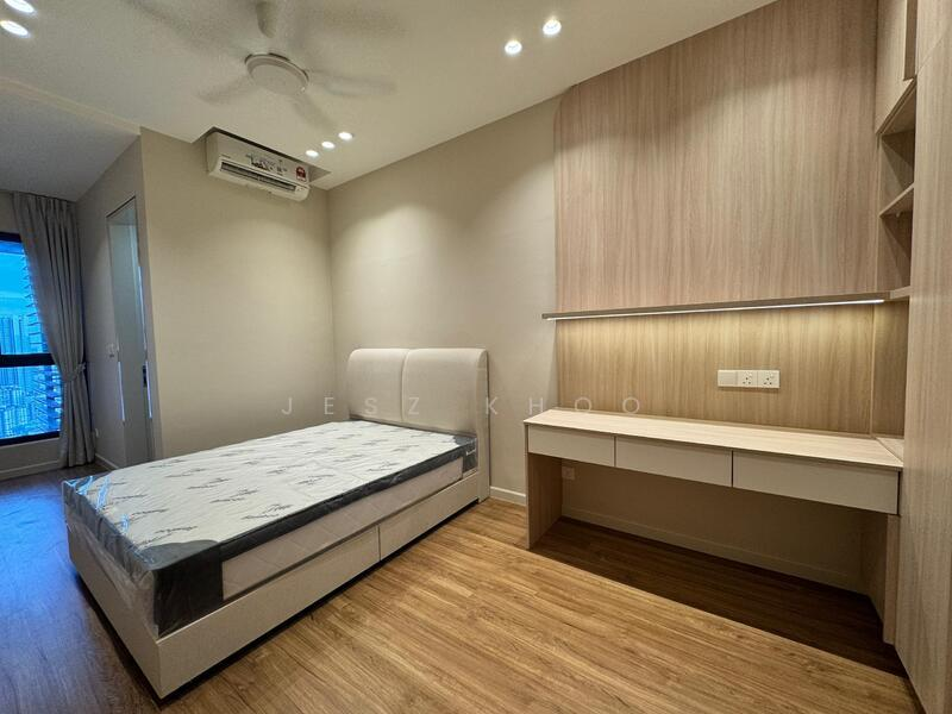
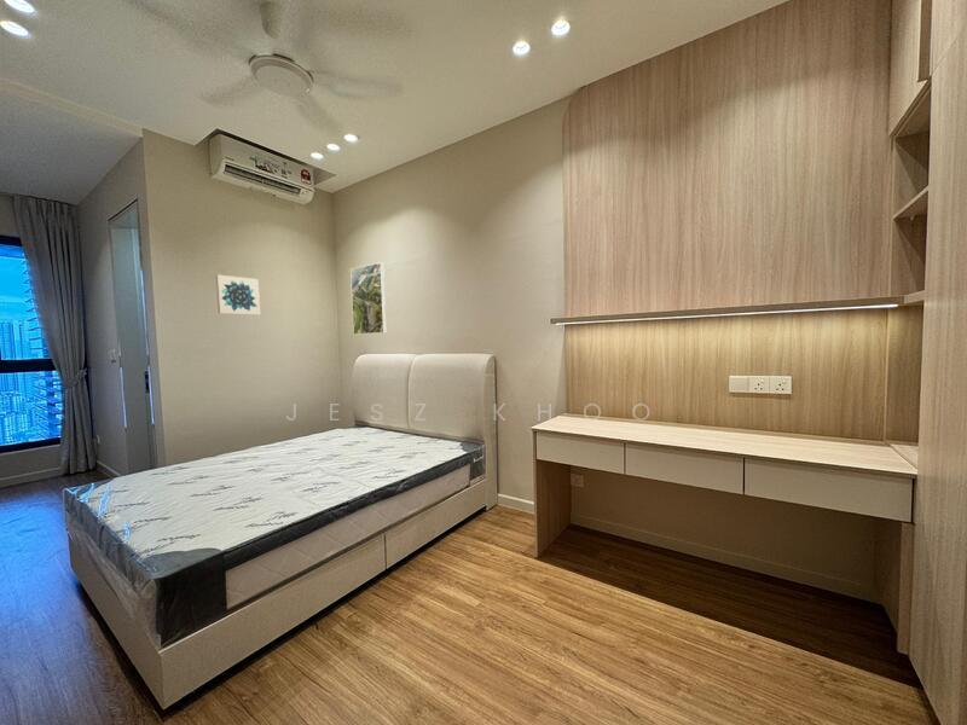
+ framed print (367, 300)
+ wall art (238, 295)
